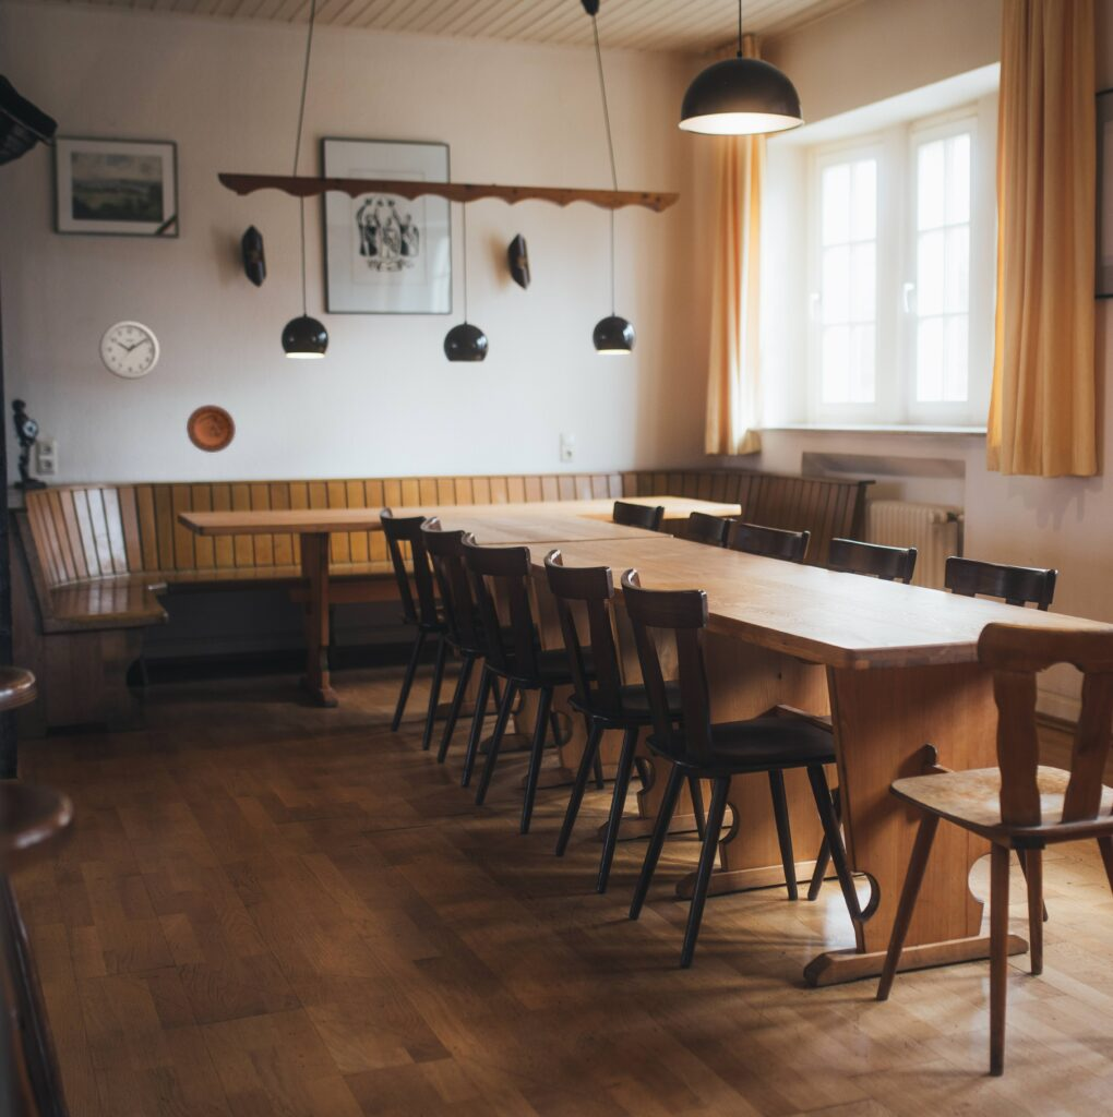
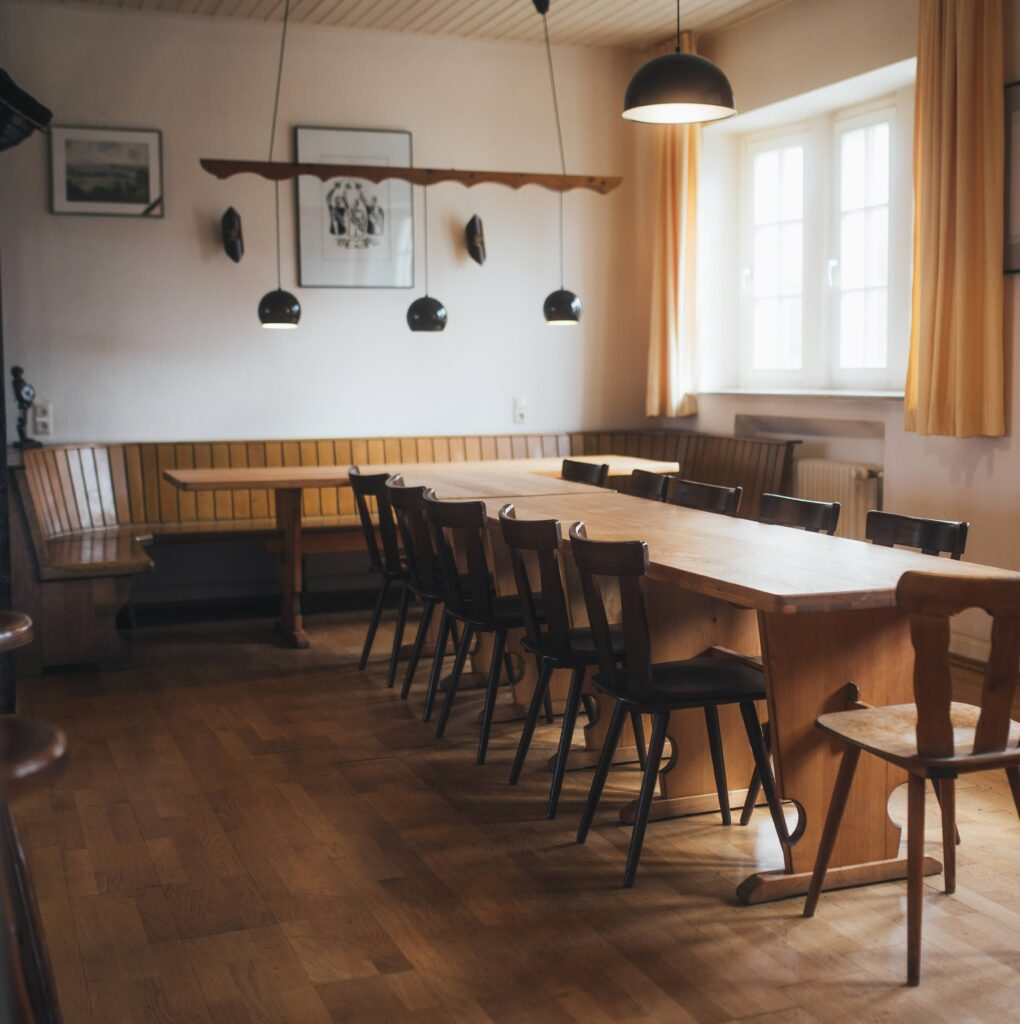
- decorative plate (211, 429)
- wall clock (129, 349)
